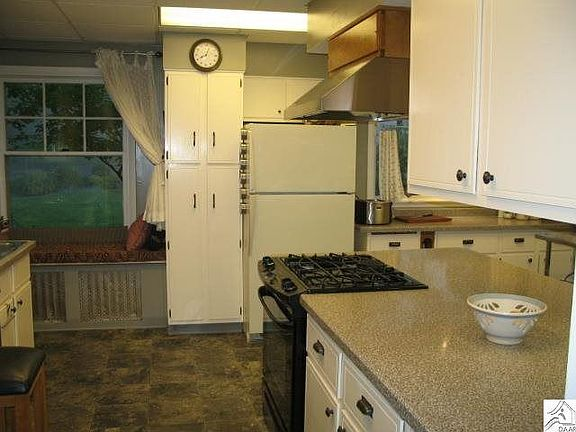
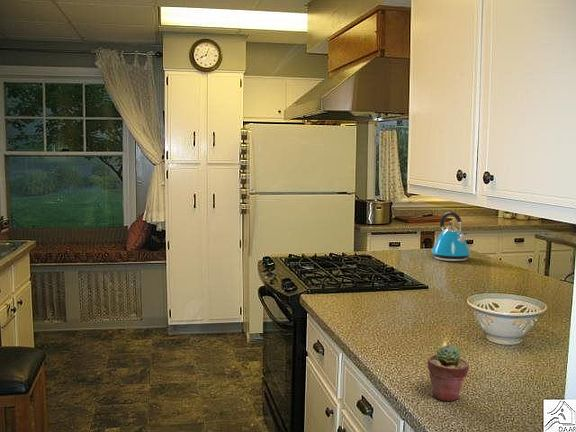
+ kettle (450, 234)
+ potted succulent (447, 370)
